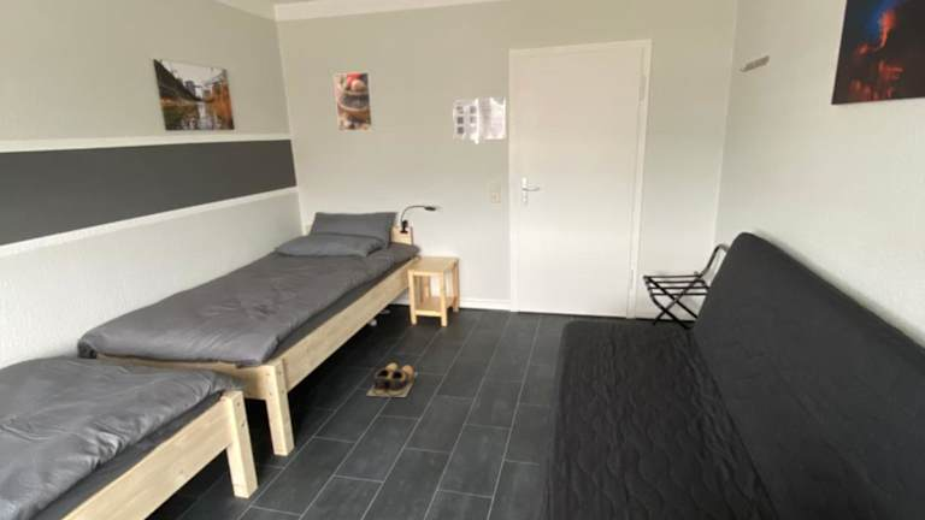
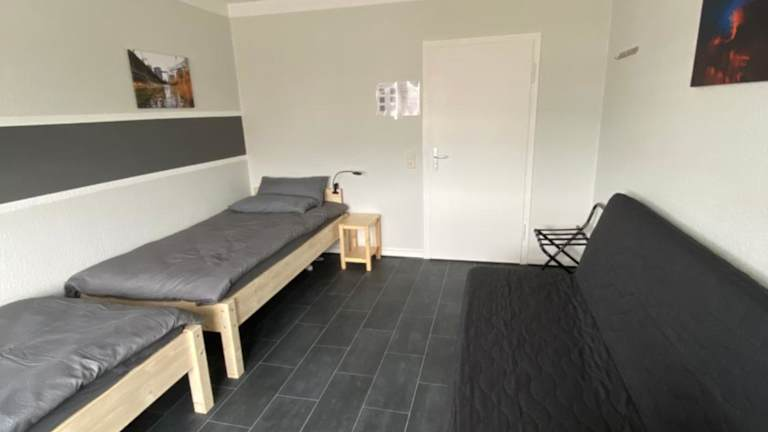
- shoes (391, 376)
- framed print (354, 102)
